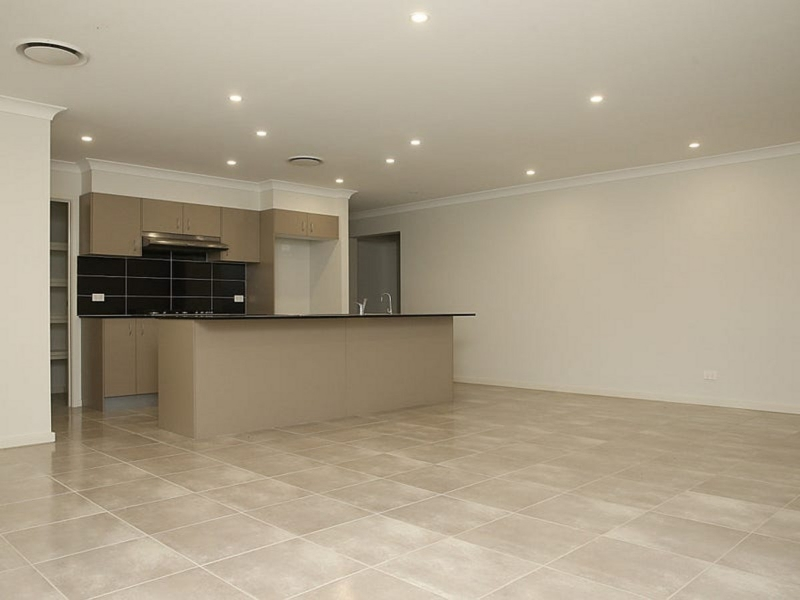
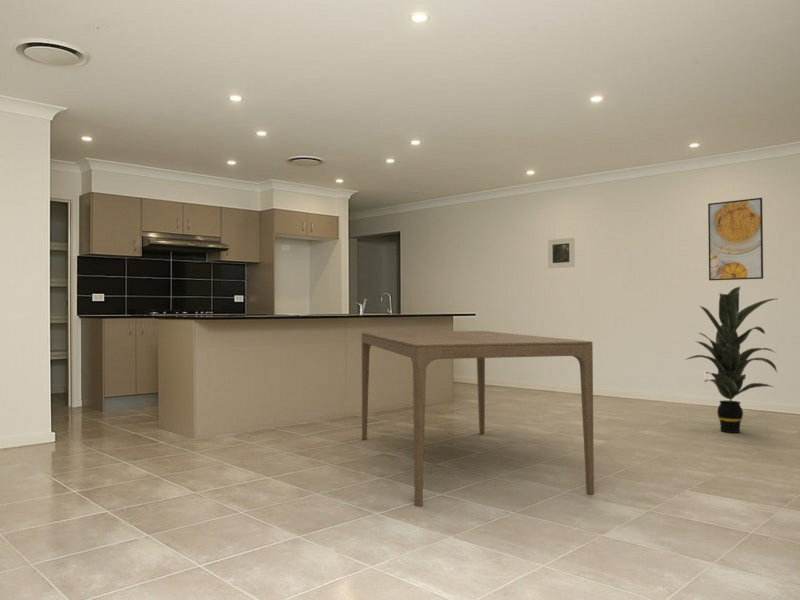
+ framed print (734, 240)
+ dining table (478, 398)
+ indoor plant (735, 358)
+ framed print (561, 253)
